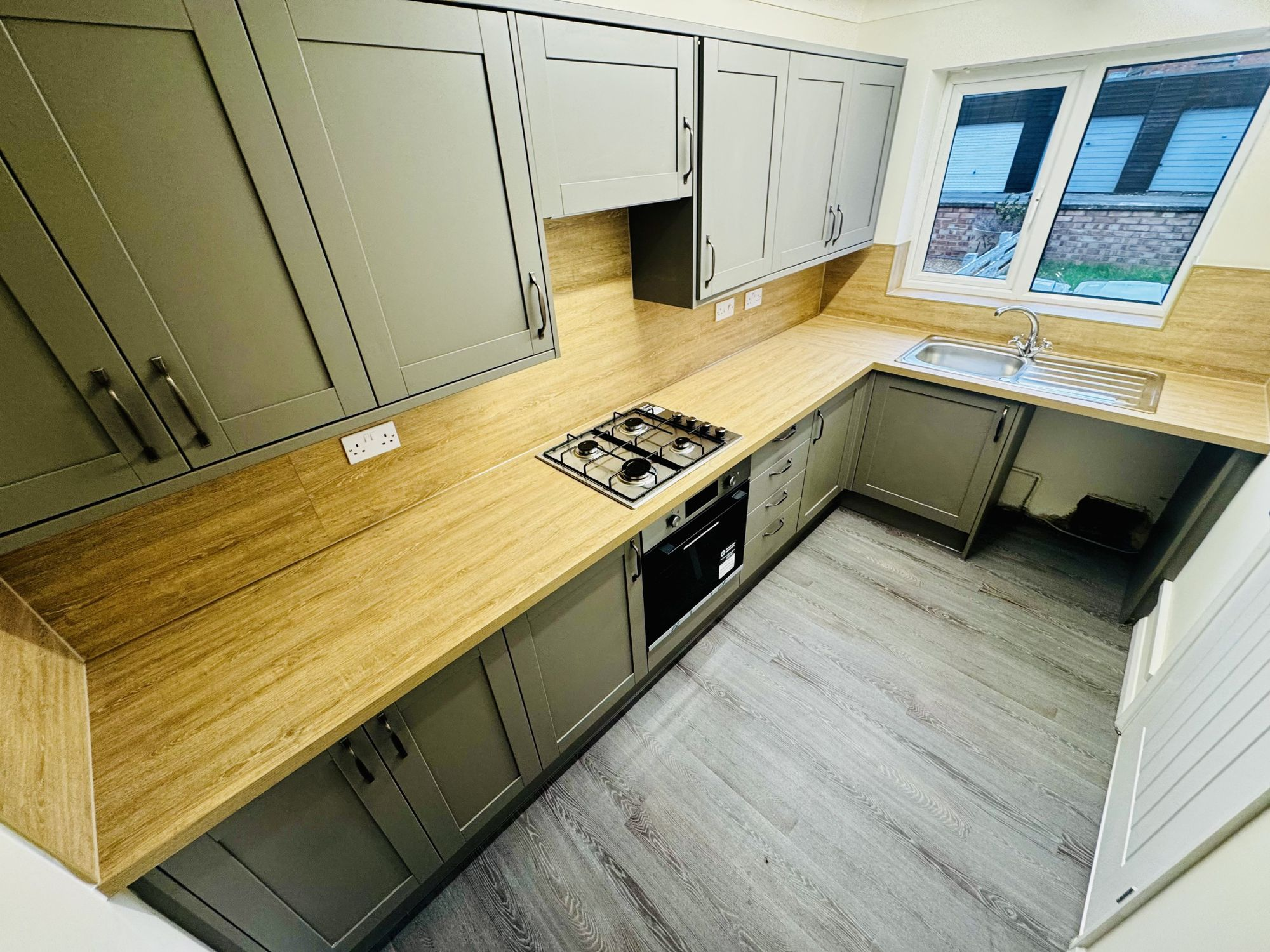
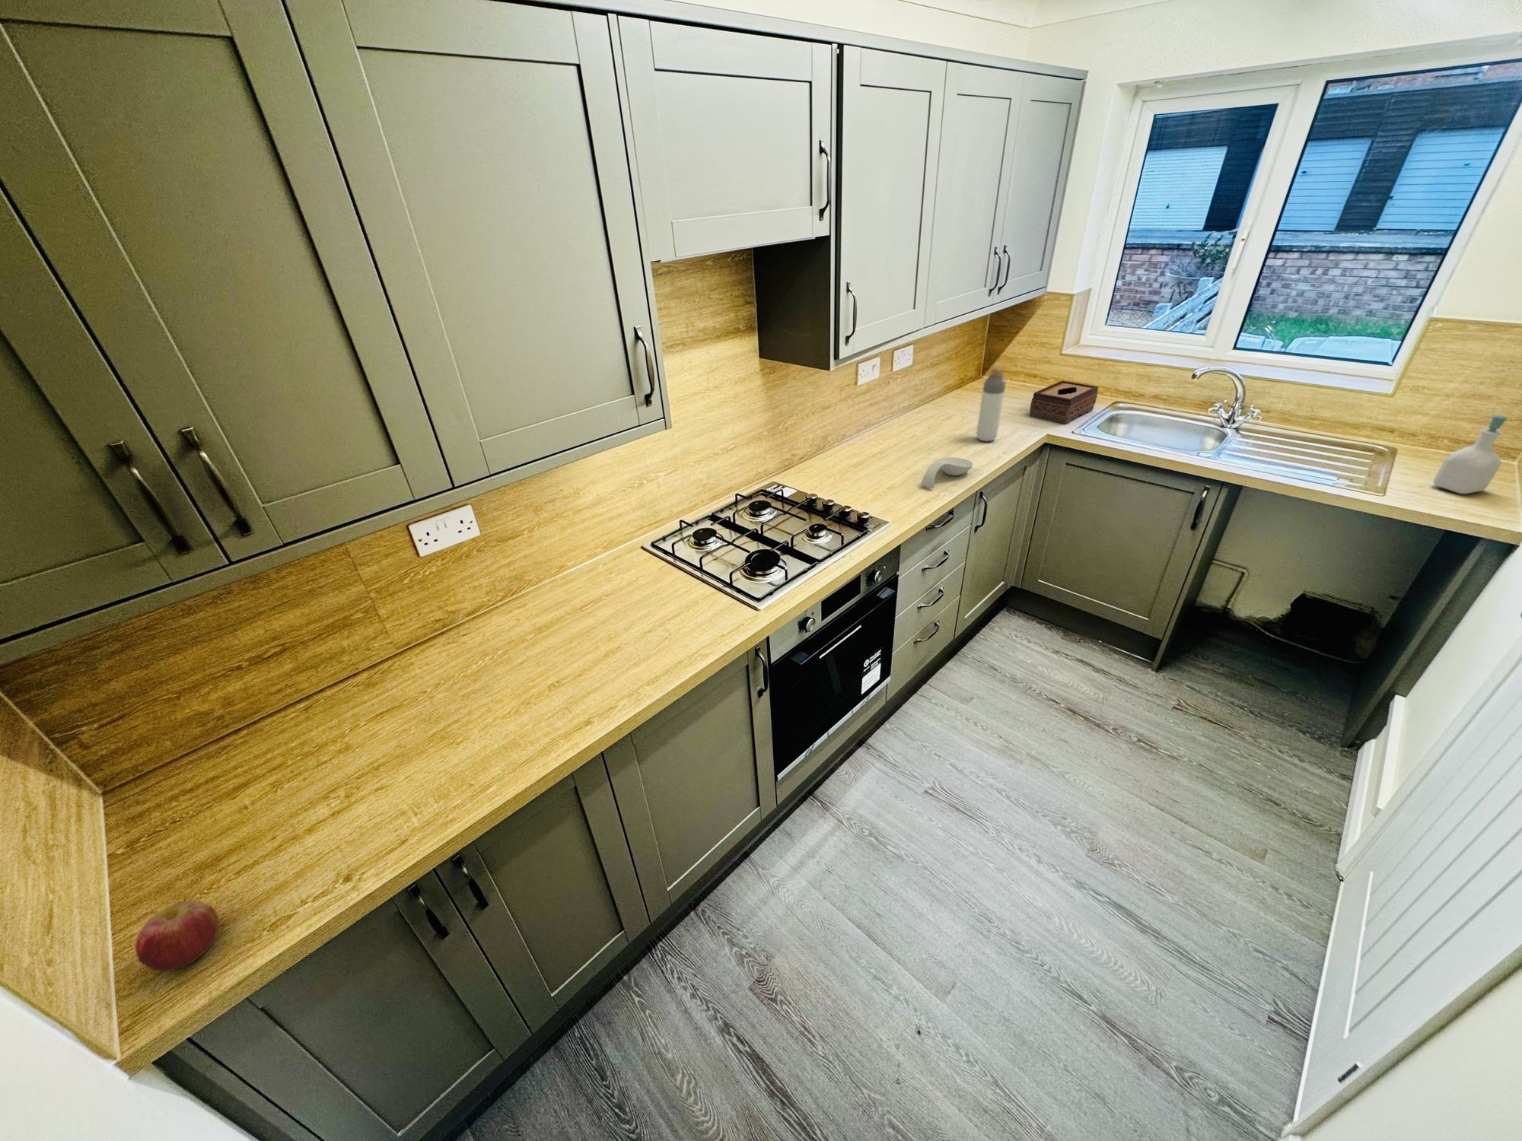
+ soap bottle (1478, 453)
+ spoon rest (947, 467)
+ bottle (991, 404)
+ tissue box (1063, 400)
+ apple (179, 934)
